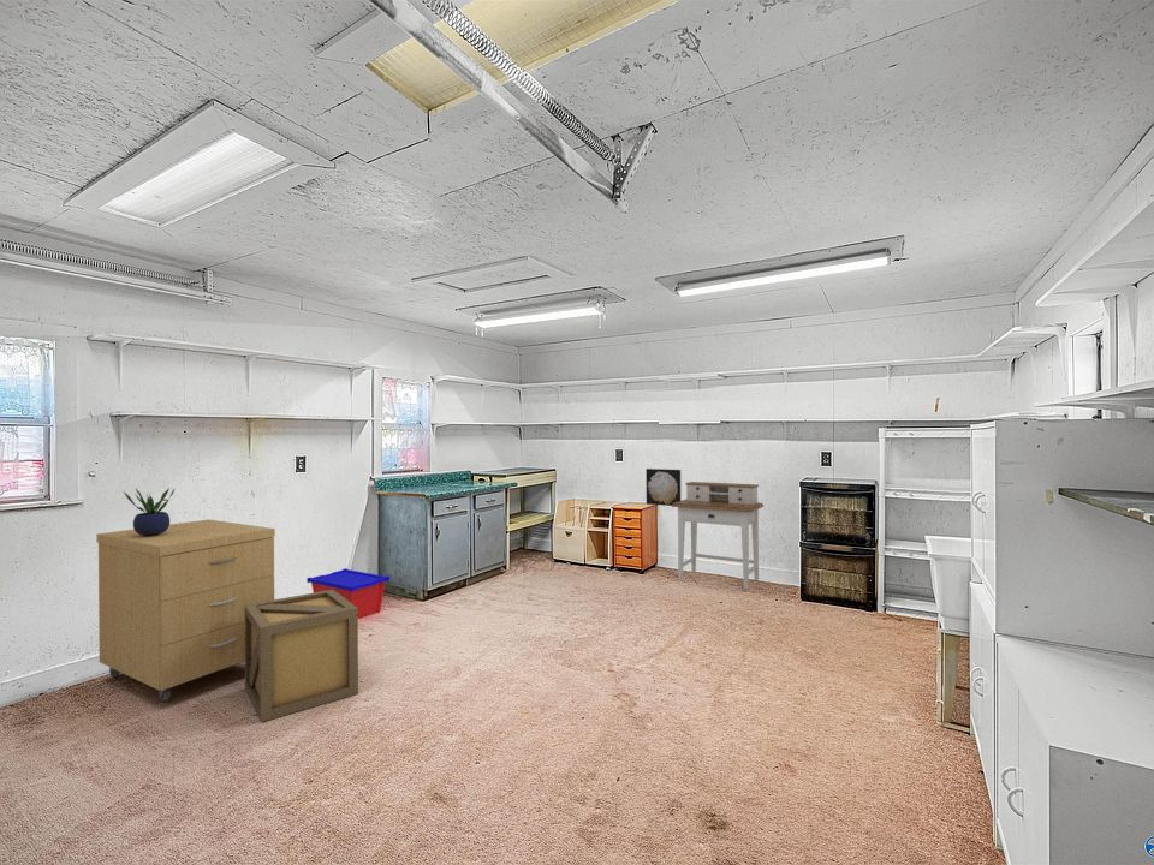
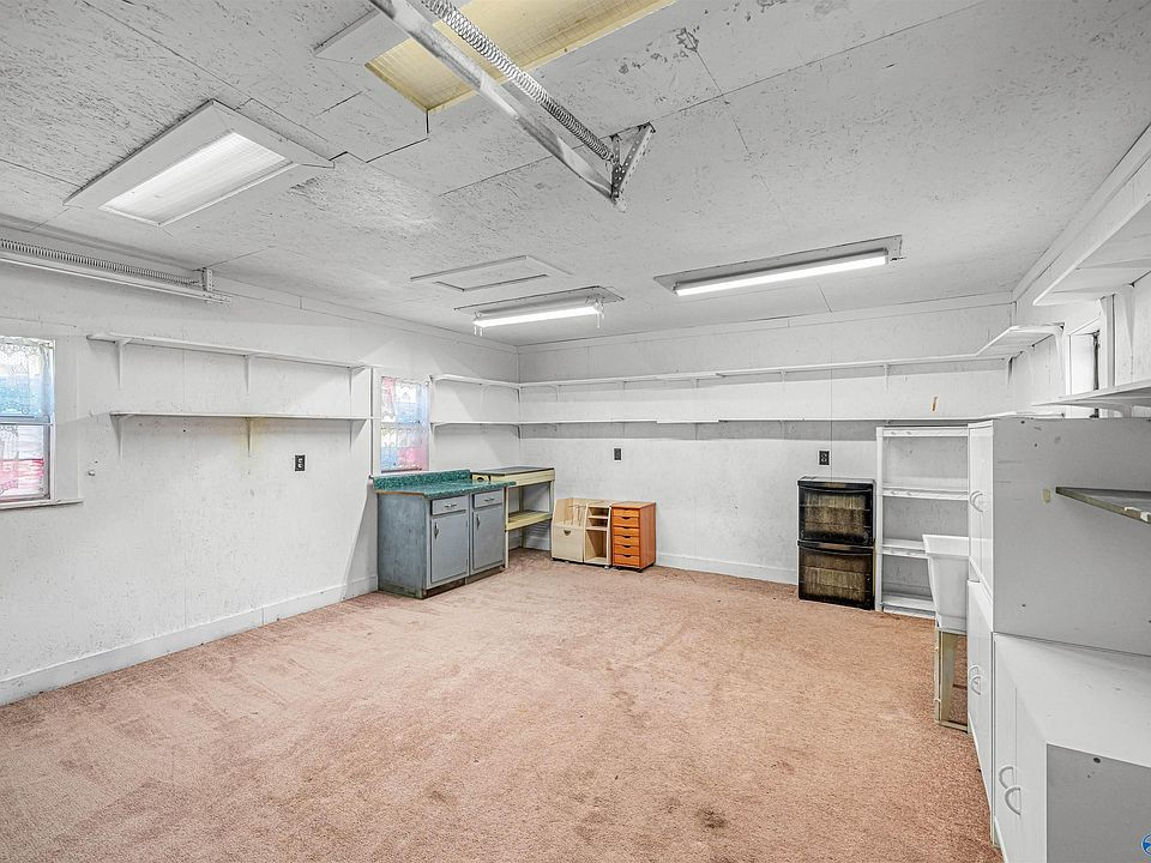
- potted plant (149, 509)
- desk (719, 524)
- storage cabinet (189, 602)
- wooden crate (301, 649)
- storage bin (347, 593)
- wall art (662, 487)
